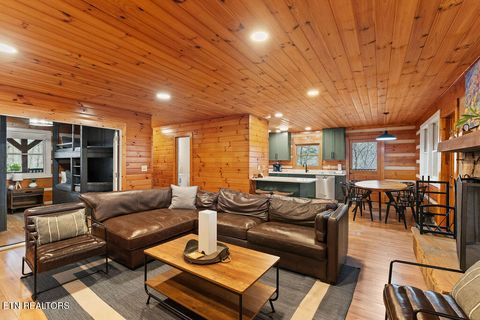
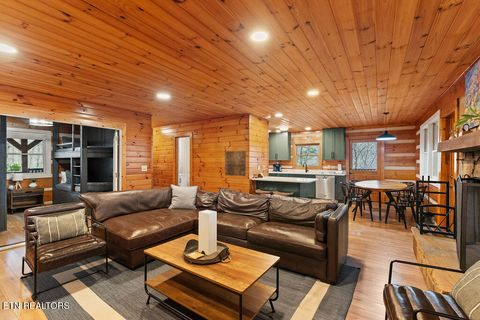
+ wall art (235, 163)
